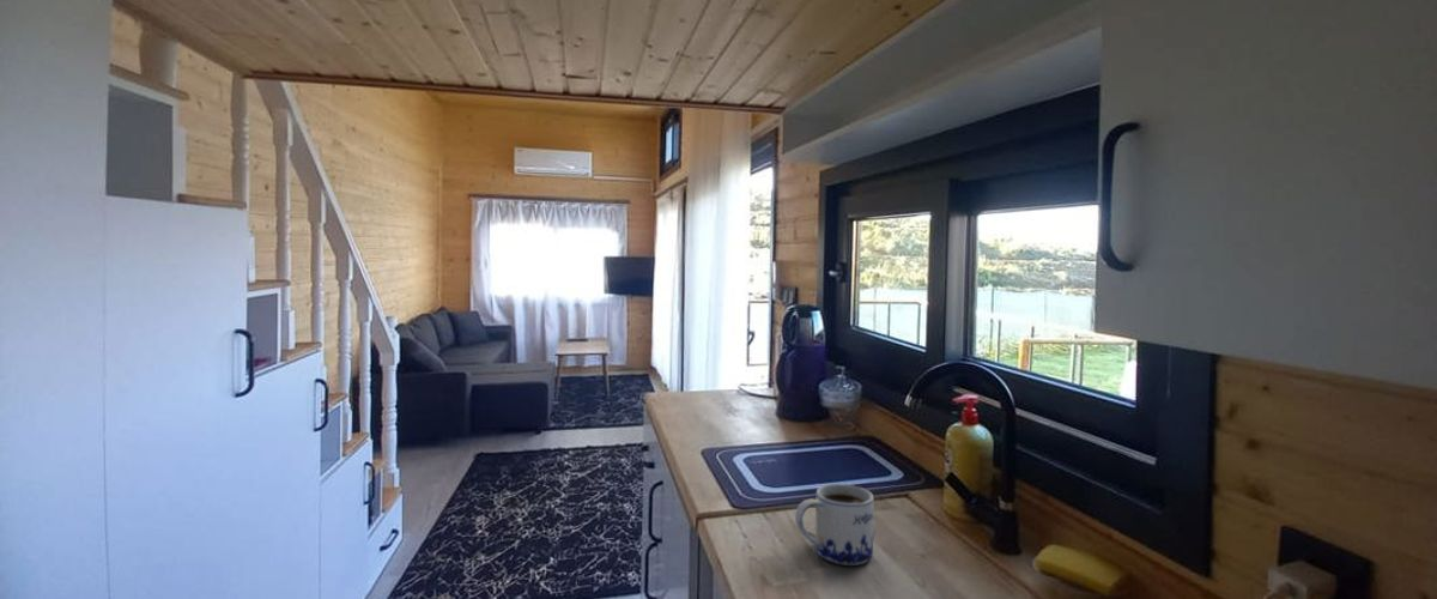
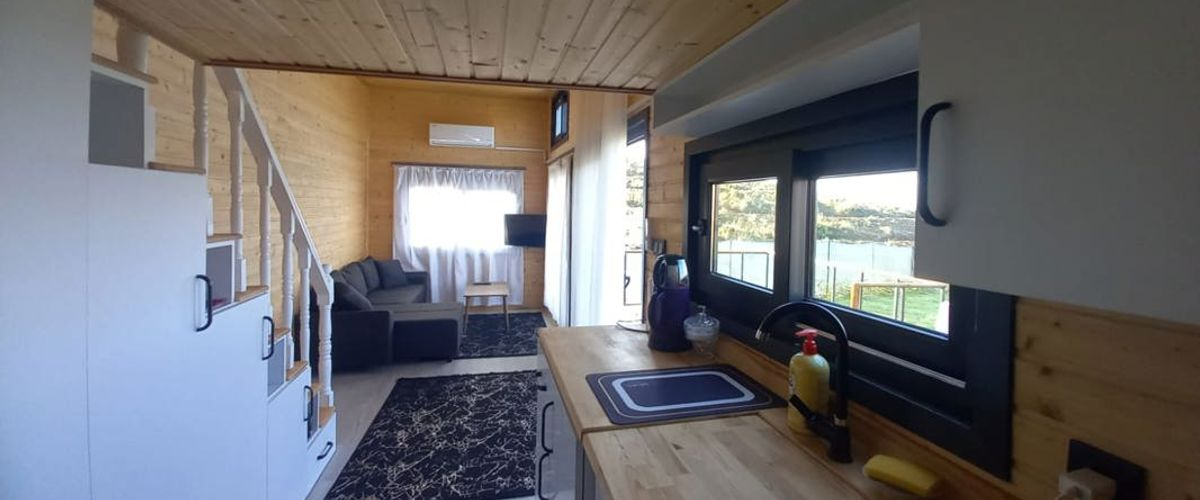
- mug (837, 524)
